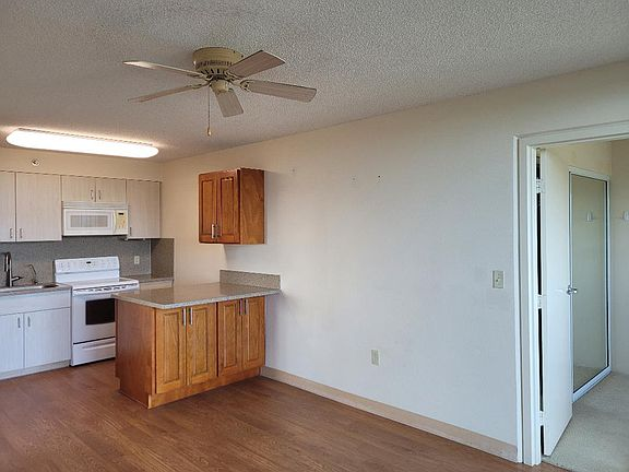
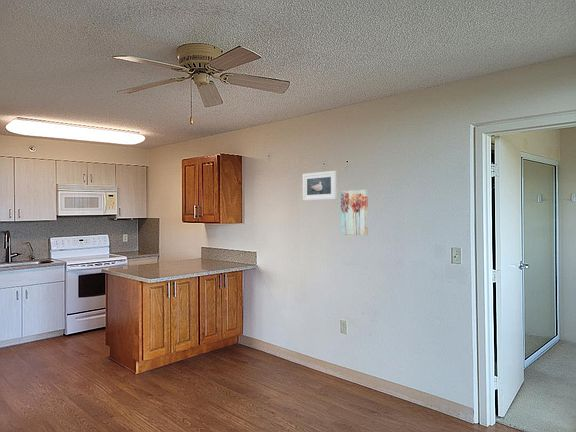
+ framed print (319, 186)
+ wall art (354, 212)
